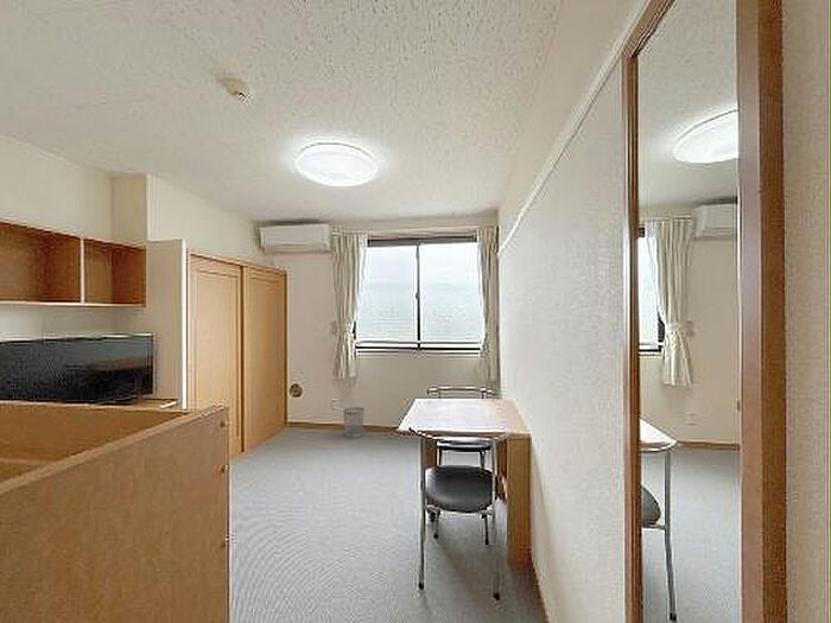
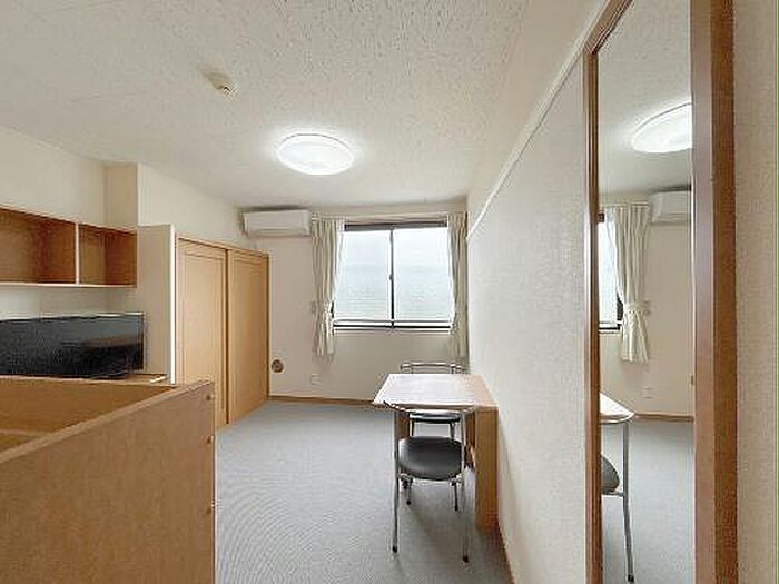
- wastebasket (354, 421)
